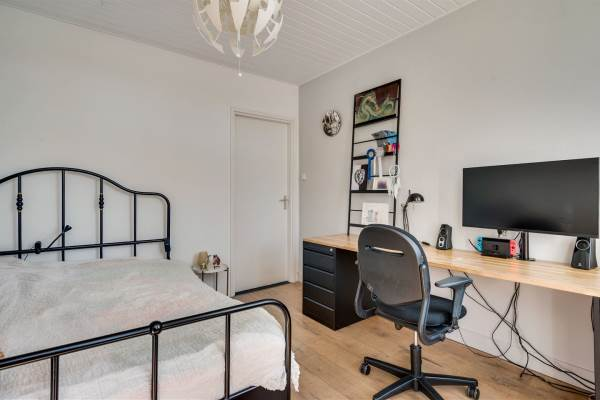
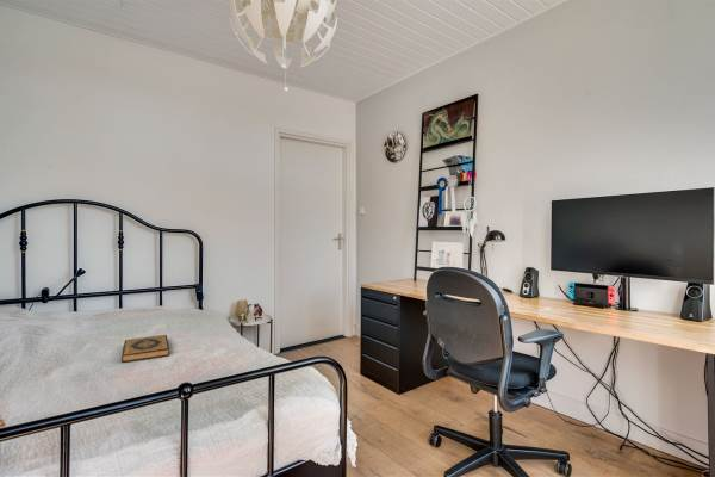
+ hardback book (145, 347)
